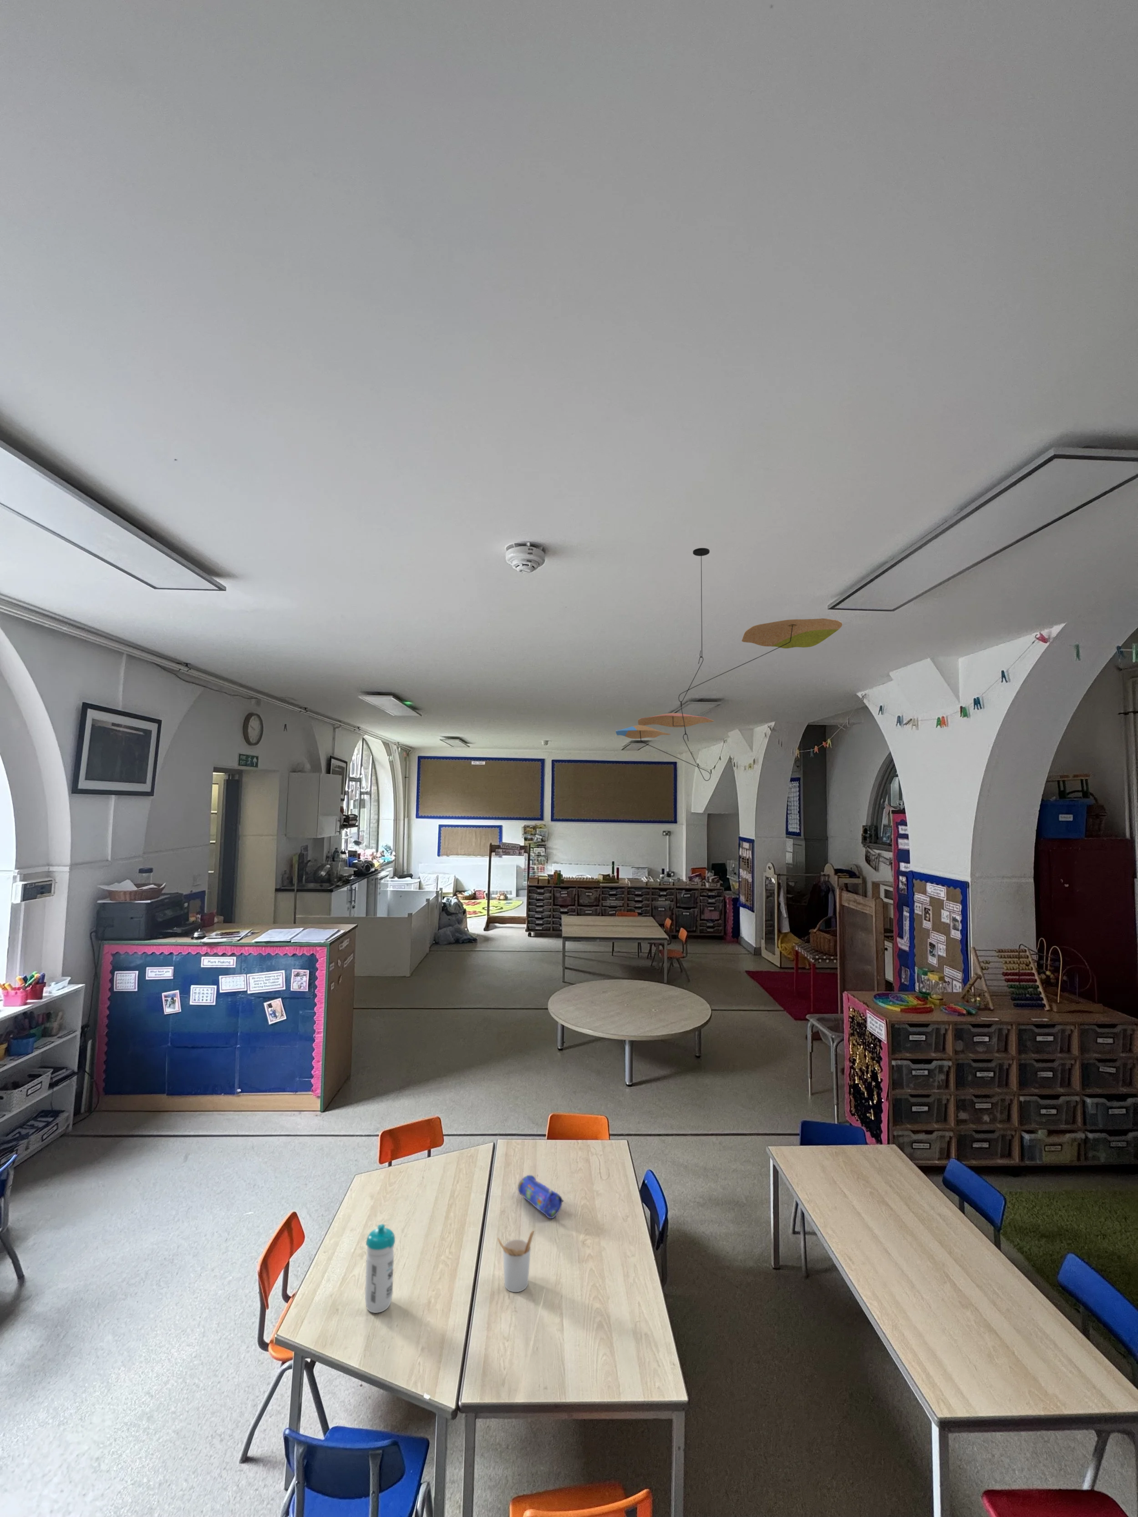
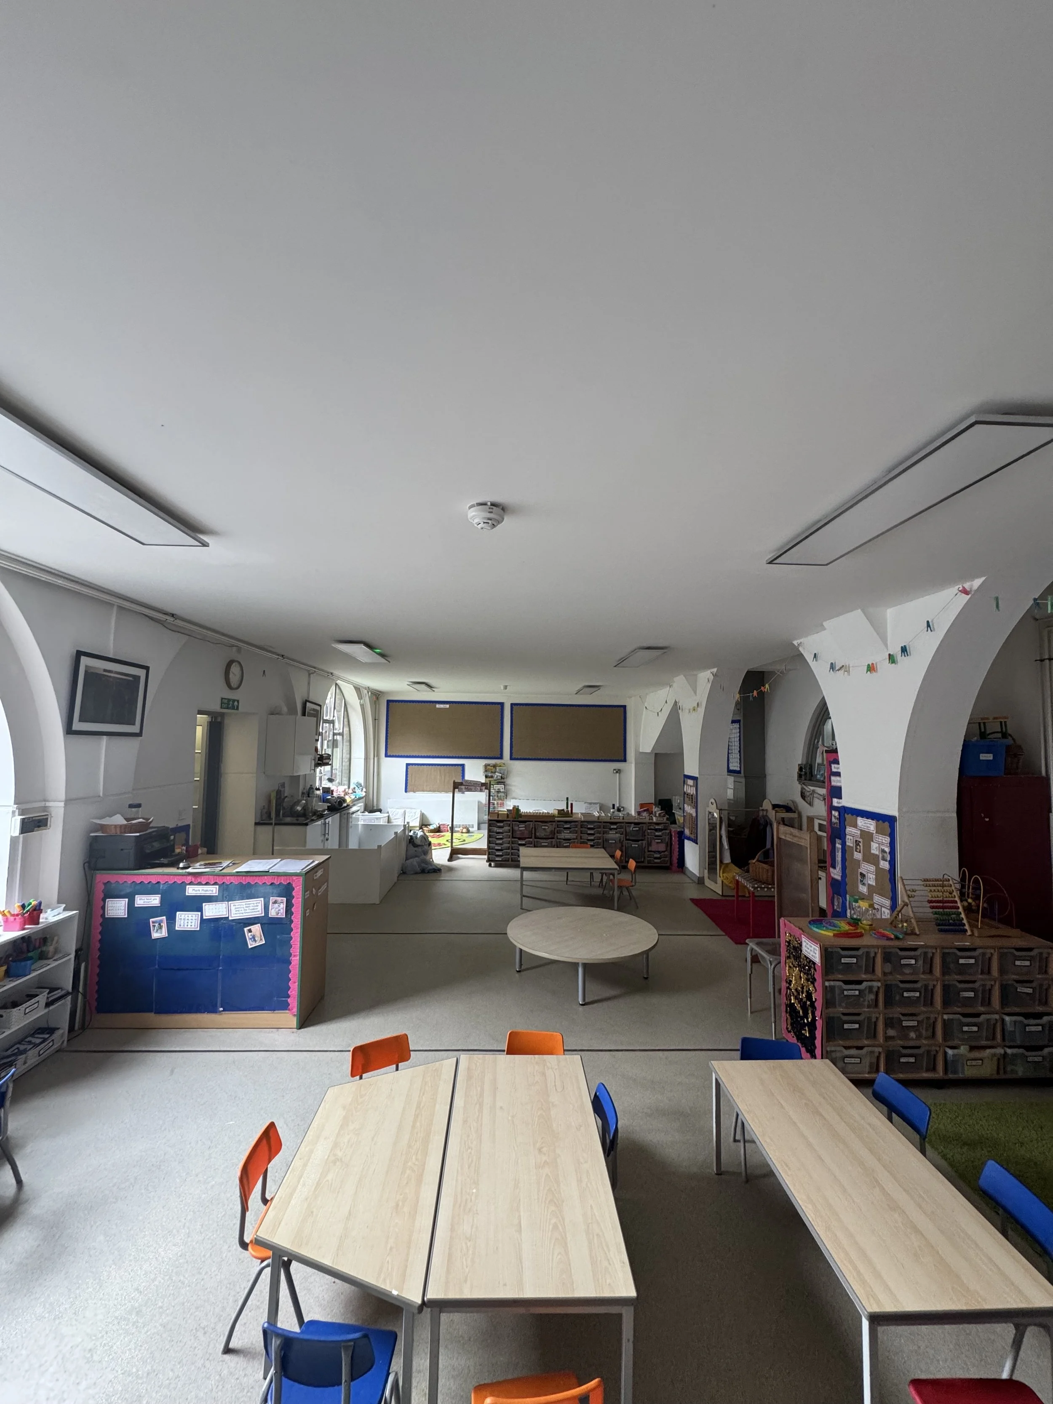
- ceiling mobile (726, 672)
- utensil holder (515, 1261)
- pencil case (539, 1194)
- water bottle (380, 1265)
